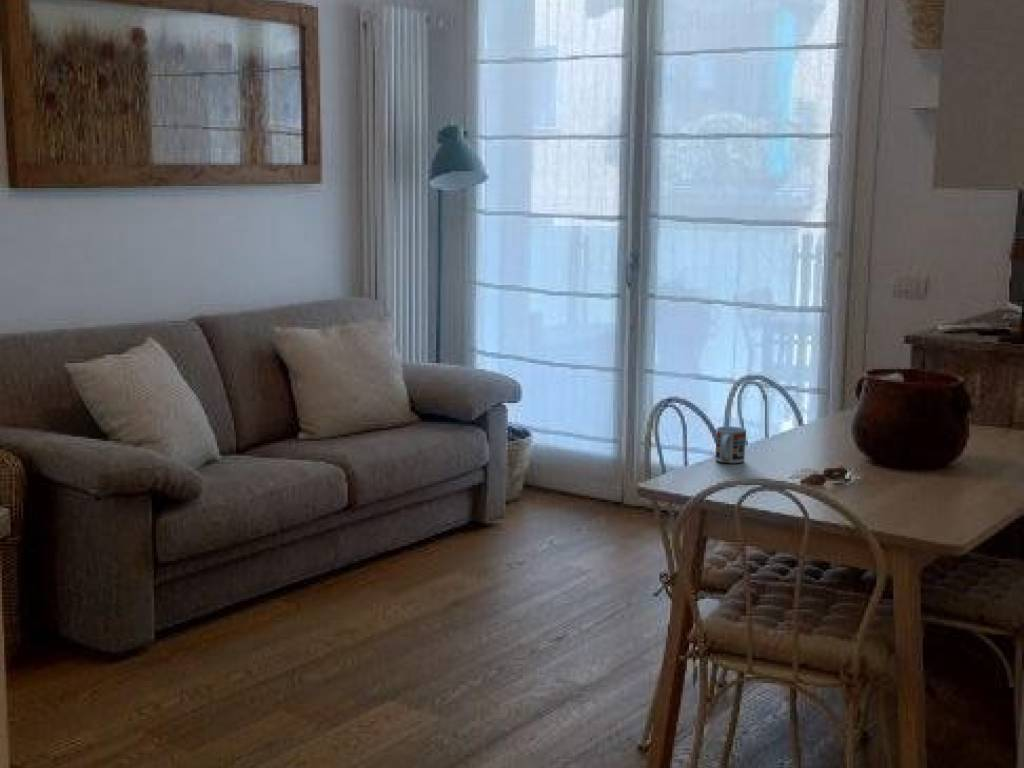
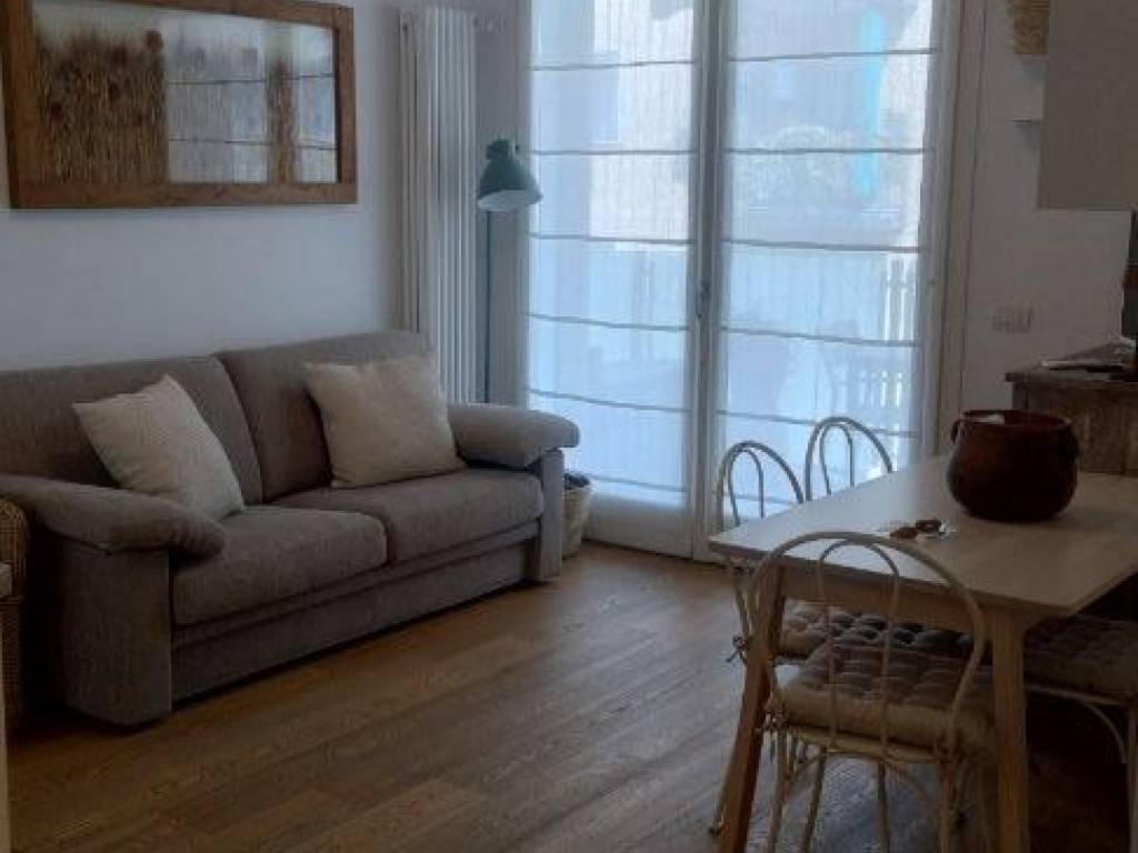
- cup (729, 445)
